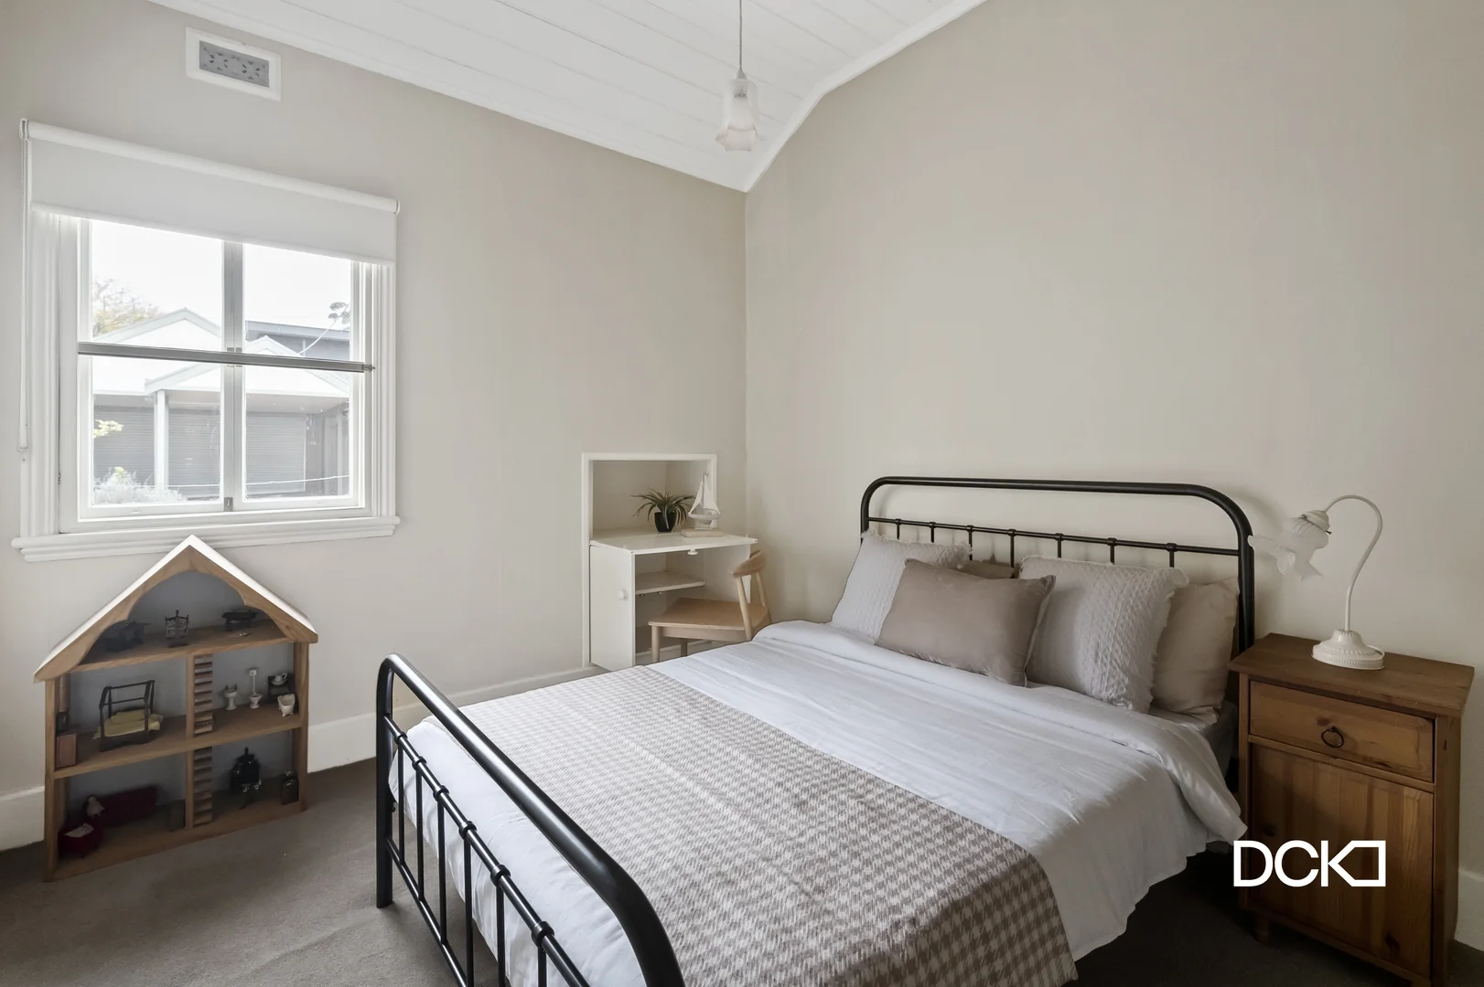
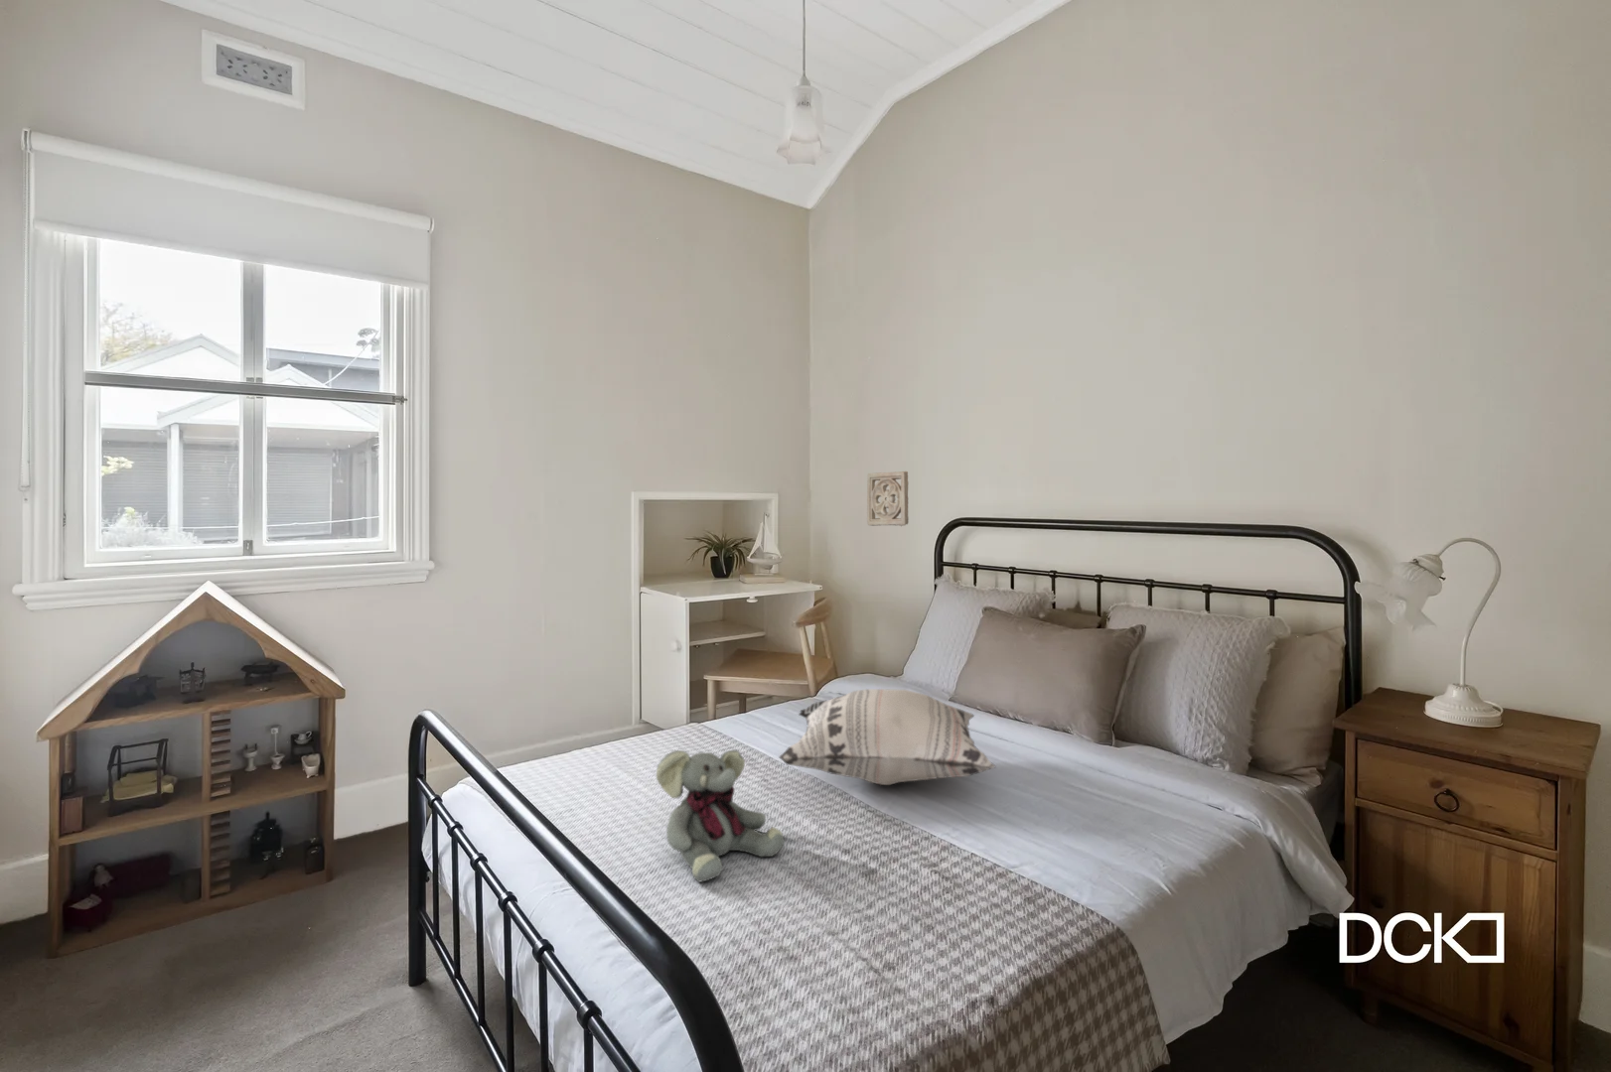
+ decorative pillow (884, 733)
+ plush elephant (711, 799)
+ wall ornament (887, 498)
